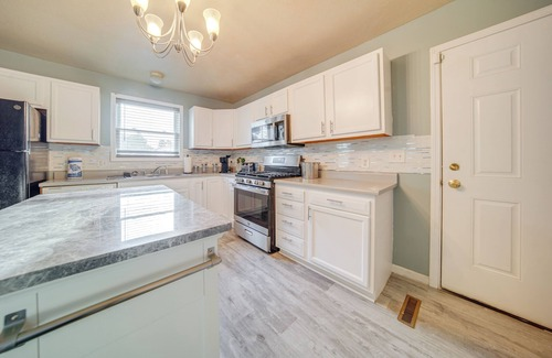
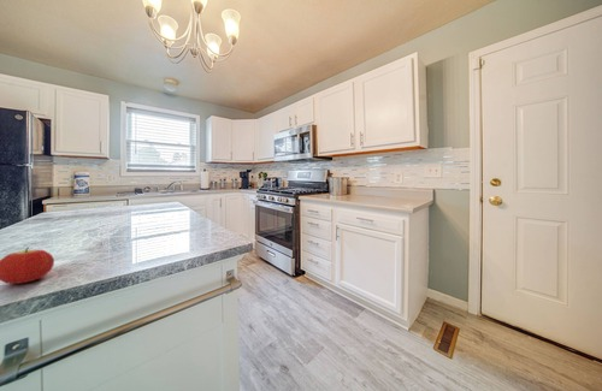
+ fruit (25, 263)
